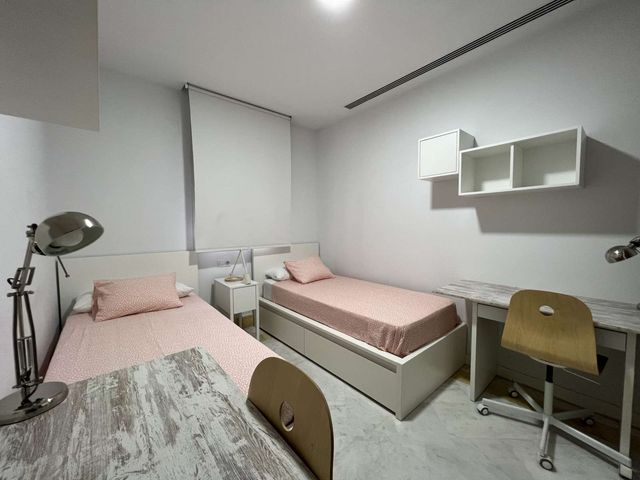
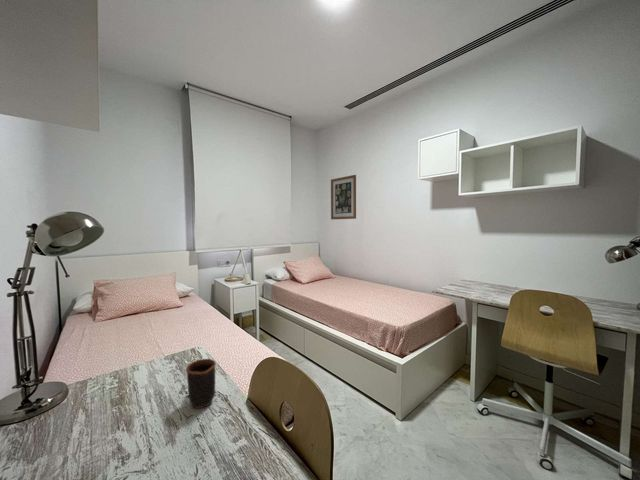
+ wall art (342, 198)
+ mug (200, 380)
